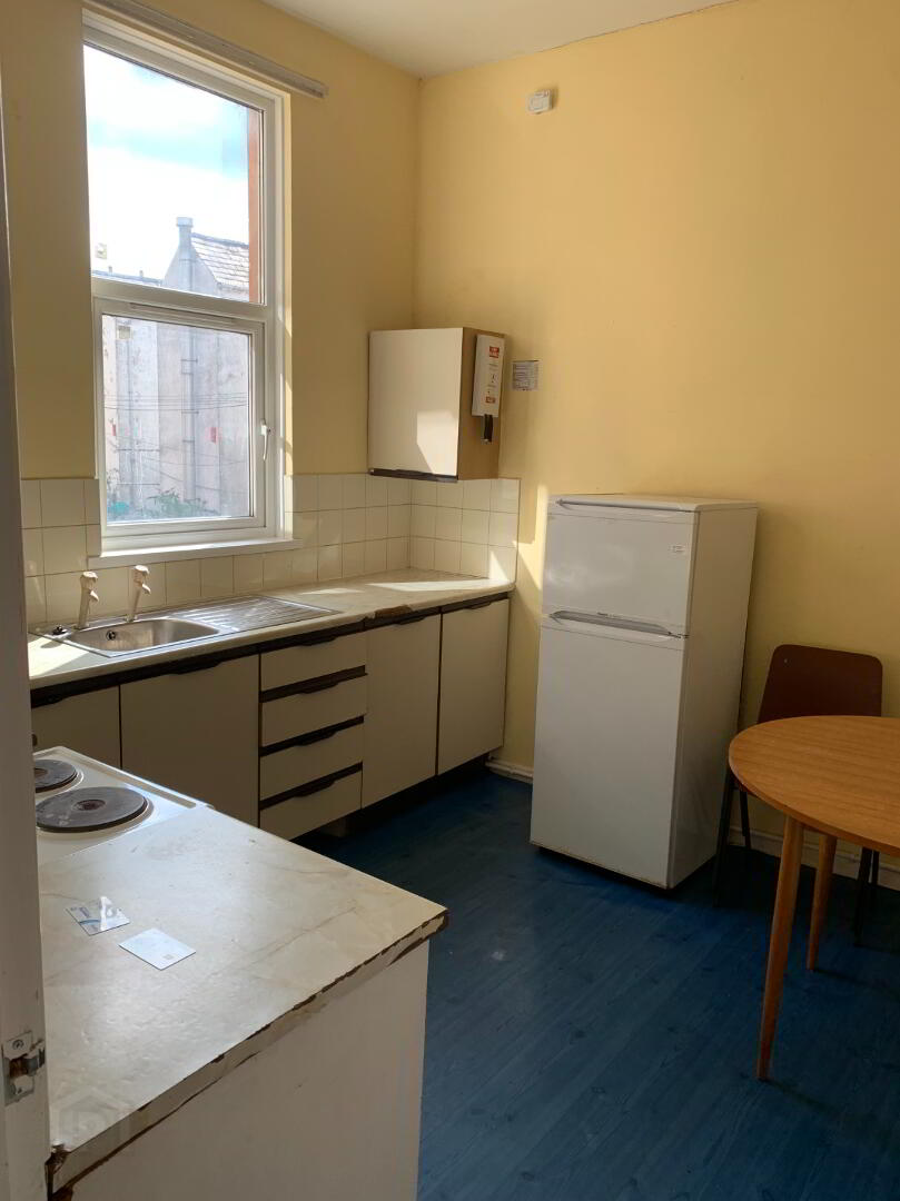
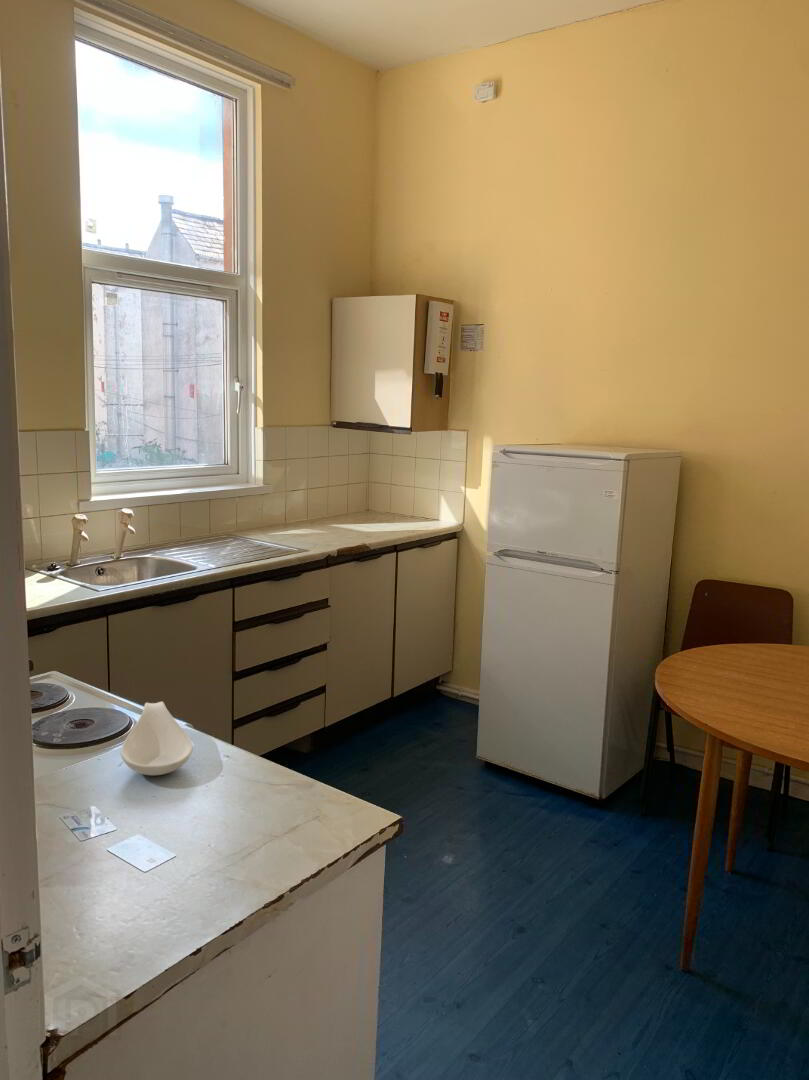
+ spoon rest (155, 735)
